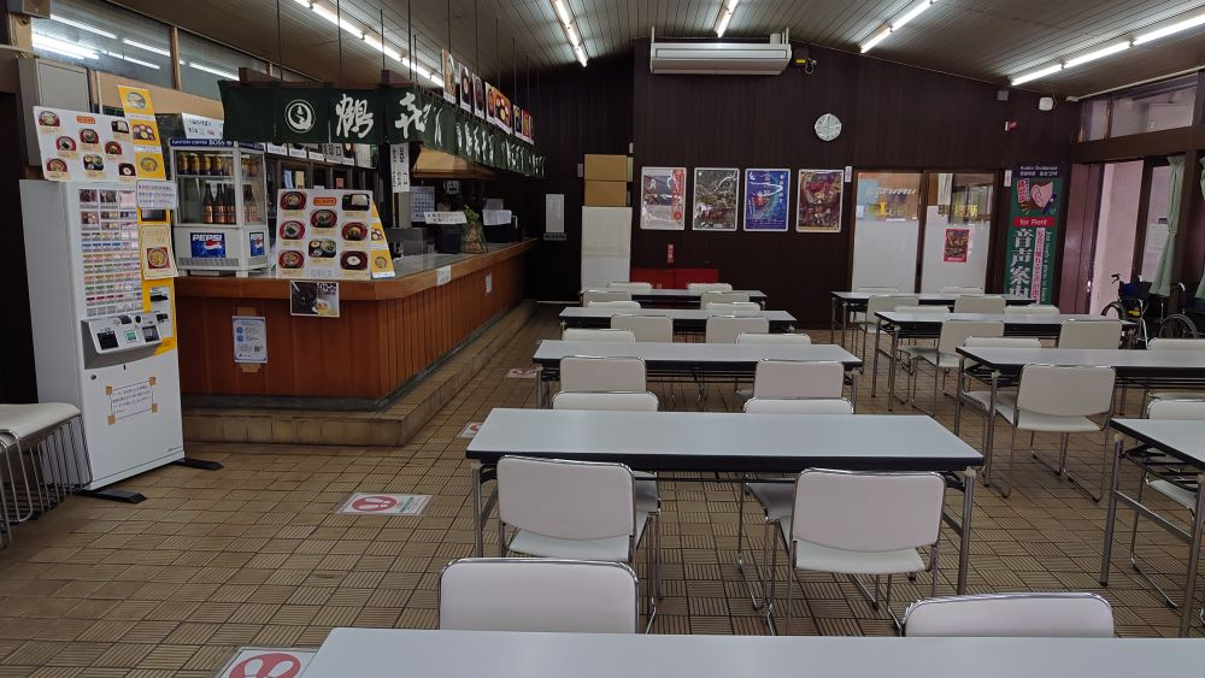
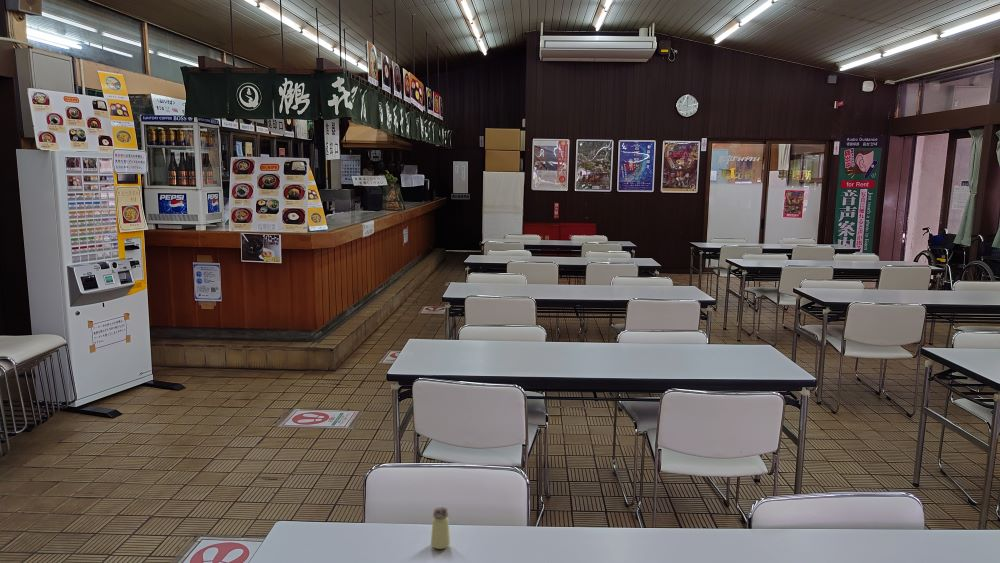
+ saltshaker (440, 527)
